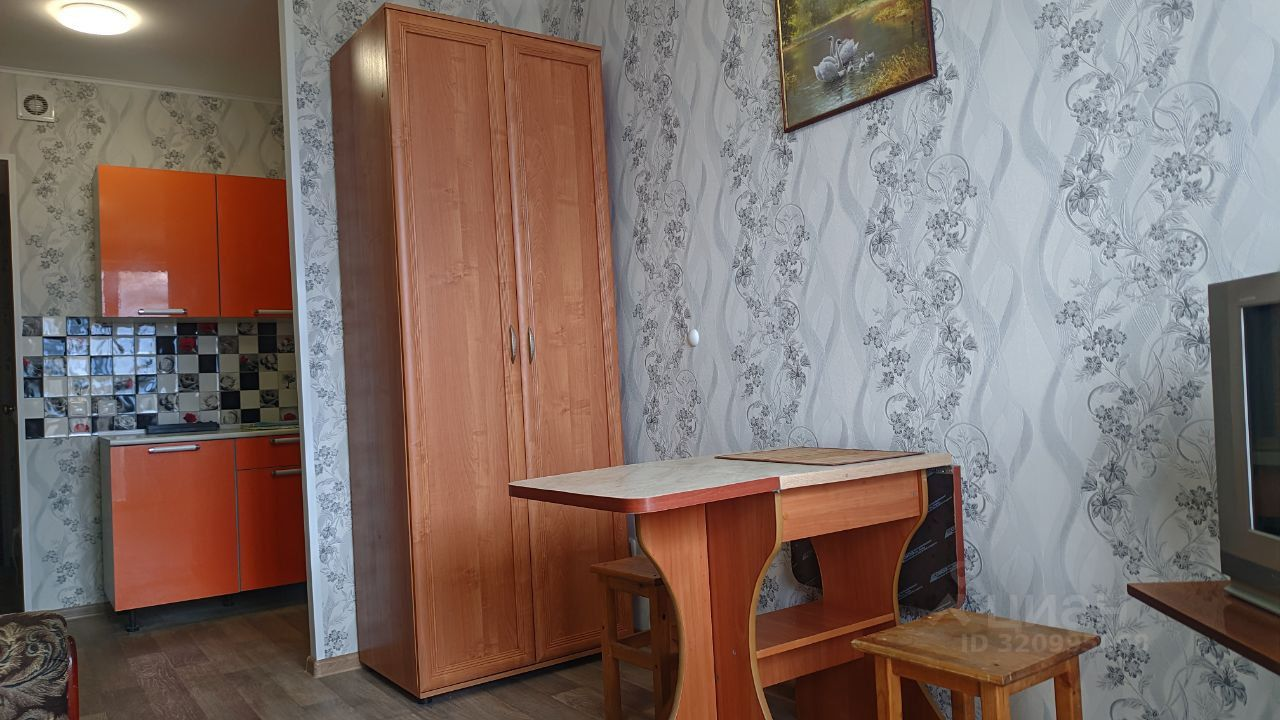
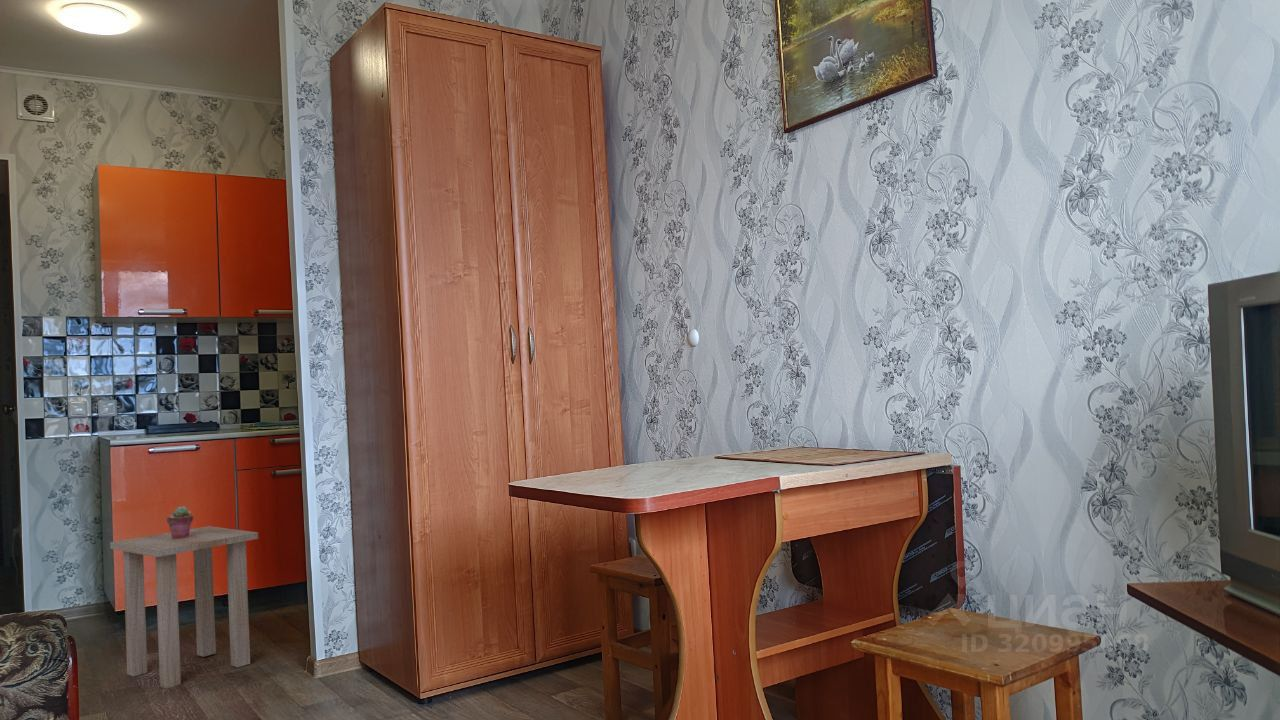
+ side table (195, 603)
+ potted succulent (180, 521)
